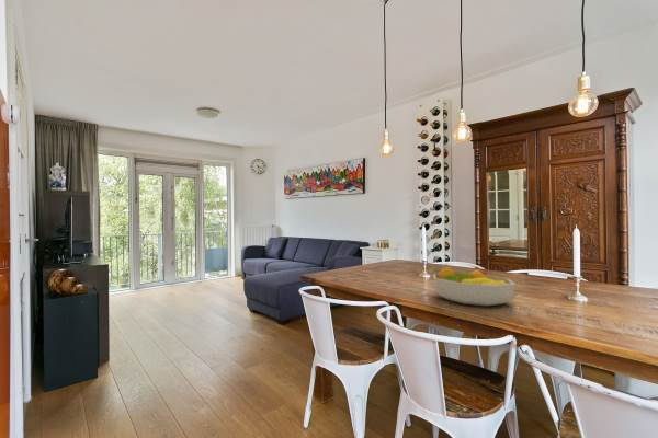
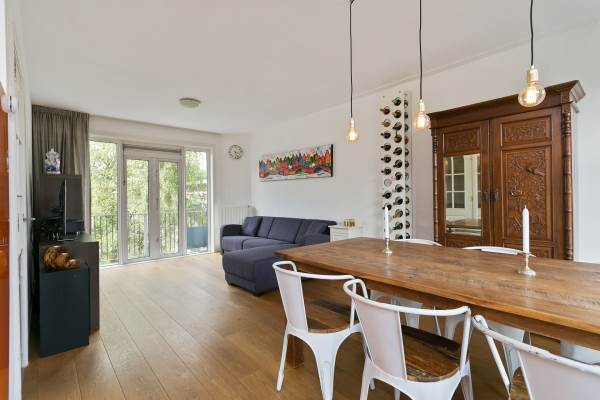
- fruit bowl (470, 284)
